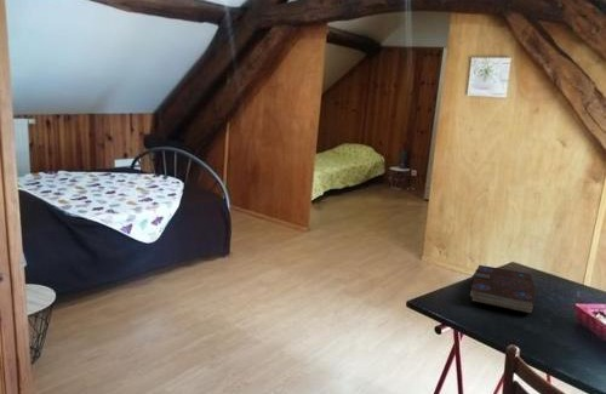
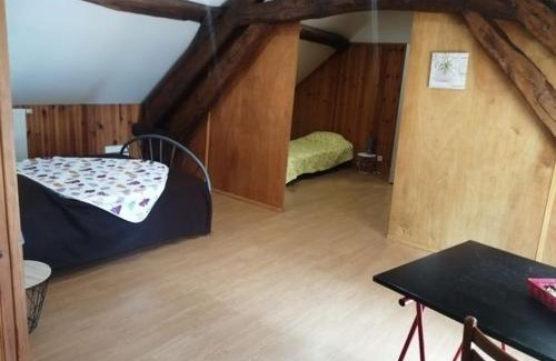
- book (502, 286)
